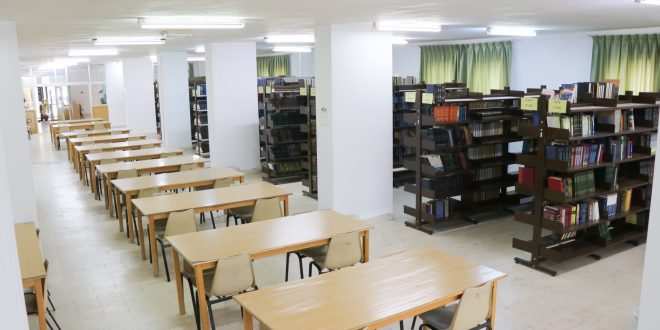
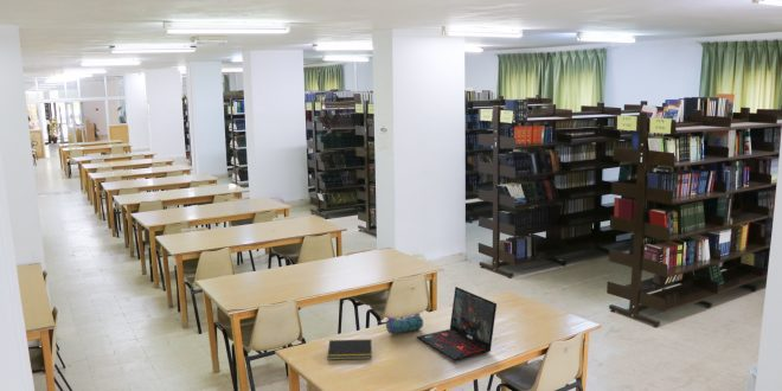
+ notepad (350, 348)
+ pencil case (404, 323)
+ laptop (455, 321)
